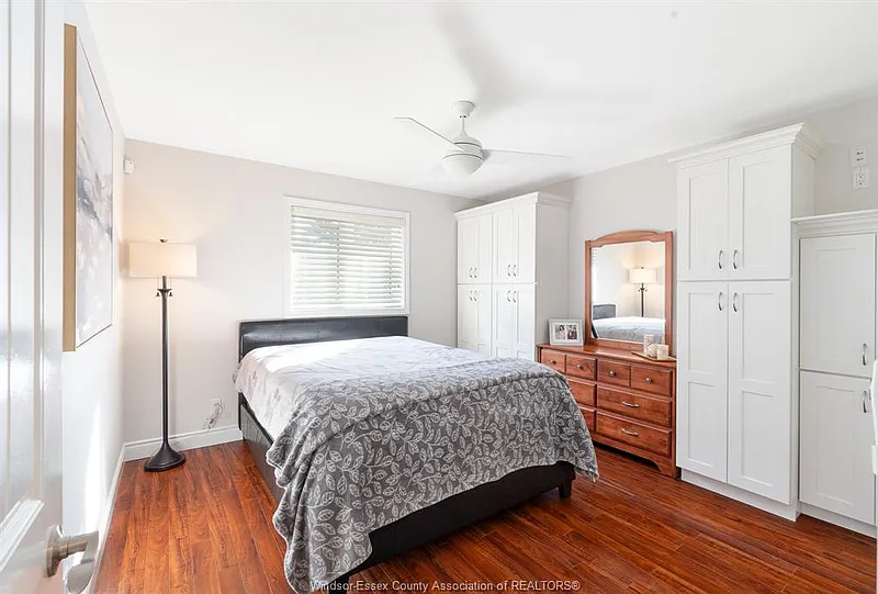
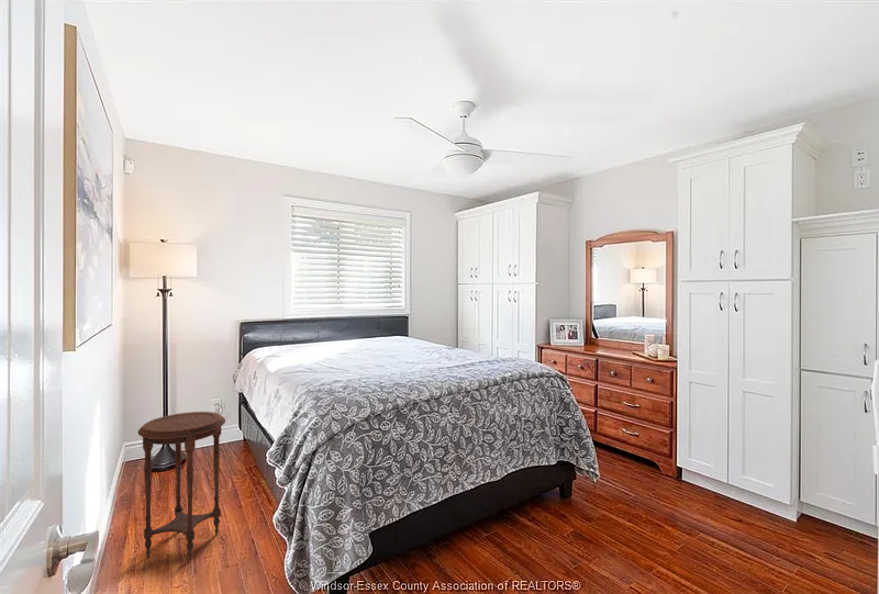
+ side table (187, 482)
